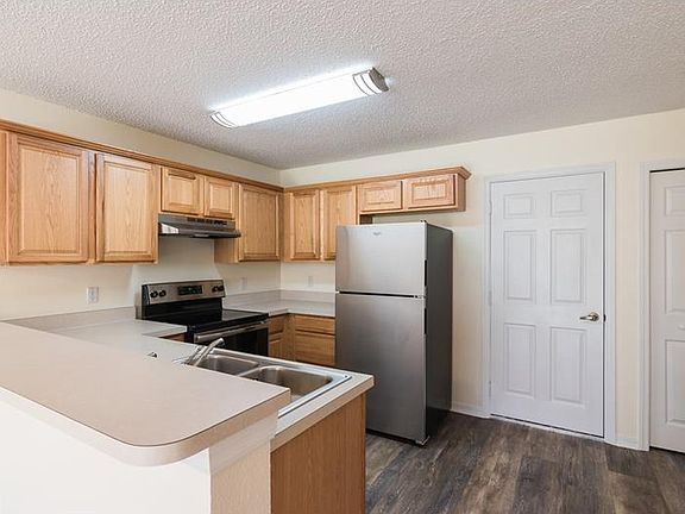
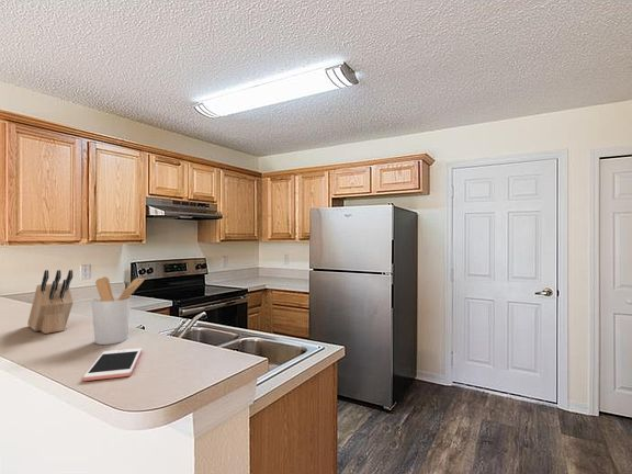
+ knife block (50, 298)
+ cell phone (115, 362)
+ utensil holder (120, 307)
